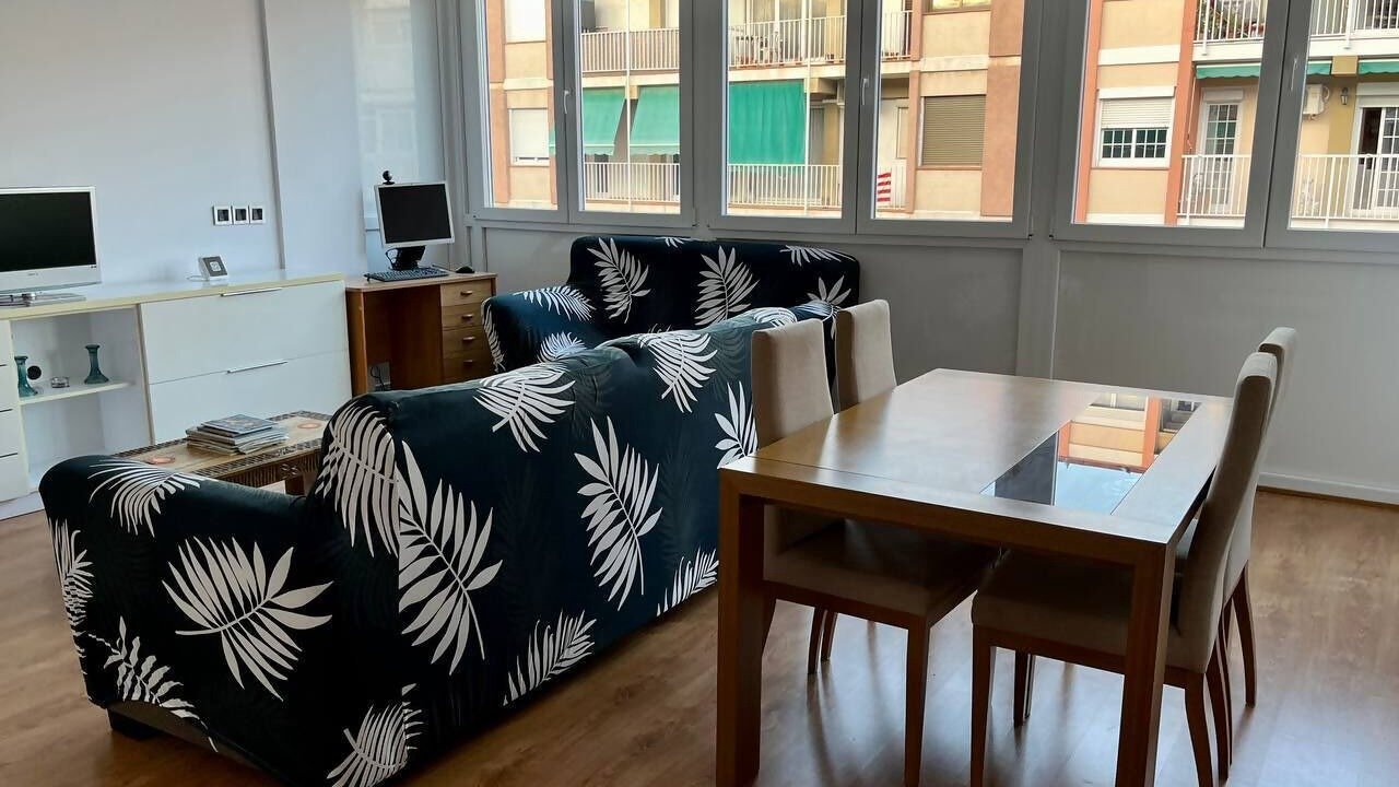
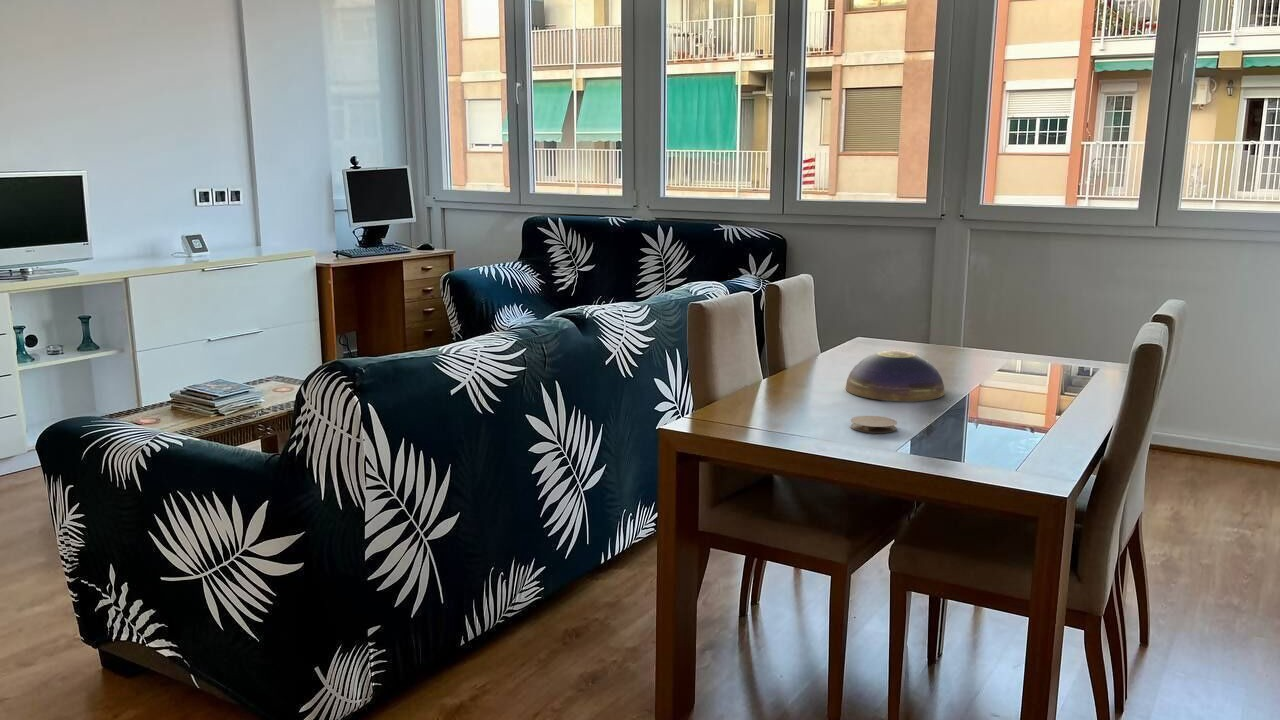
+ decorative bowl (895, 370)
+ coaster (873, 424)
